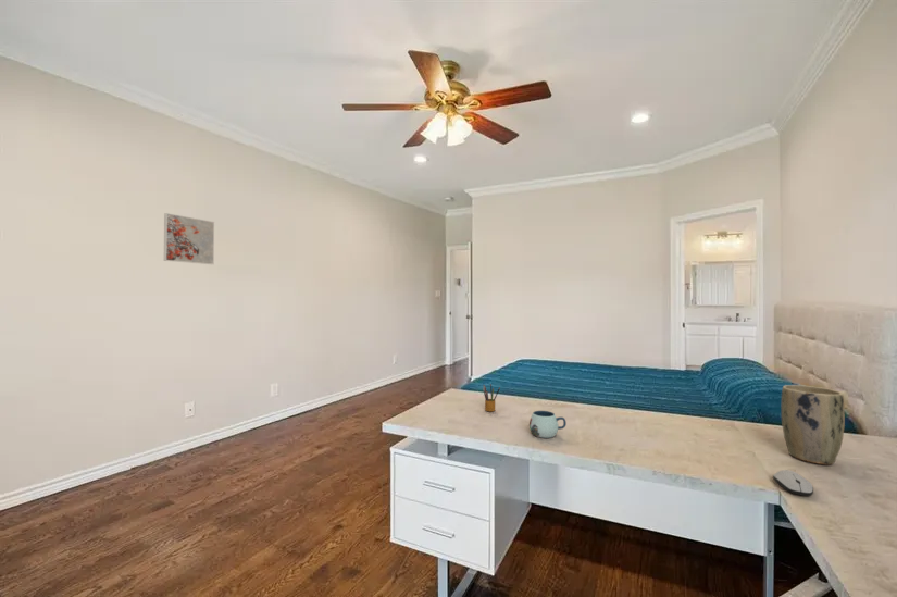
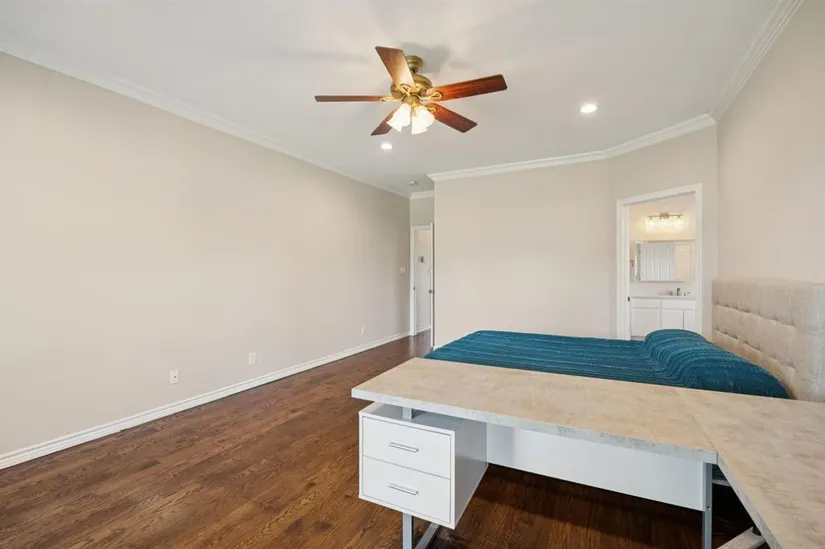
- plant pot (811, 423)
- mug (547, 424)
- computer mouse (793, 480)
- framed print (190, 239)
- pencil box (491, 397)
